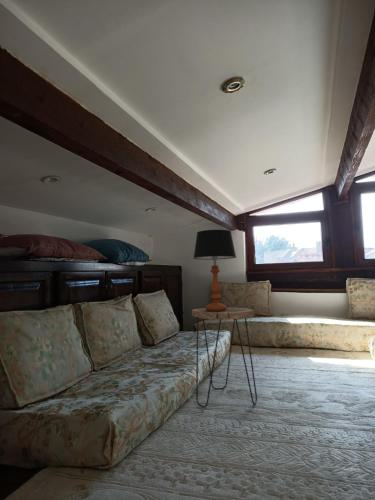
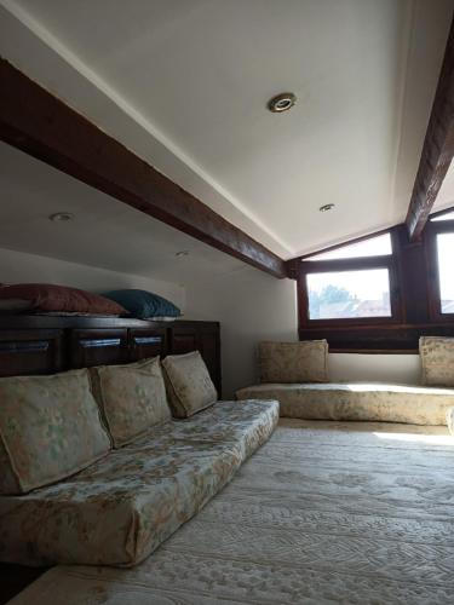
- side table (229, 354)
- table lamp (215, 270)
